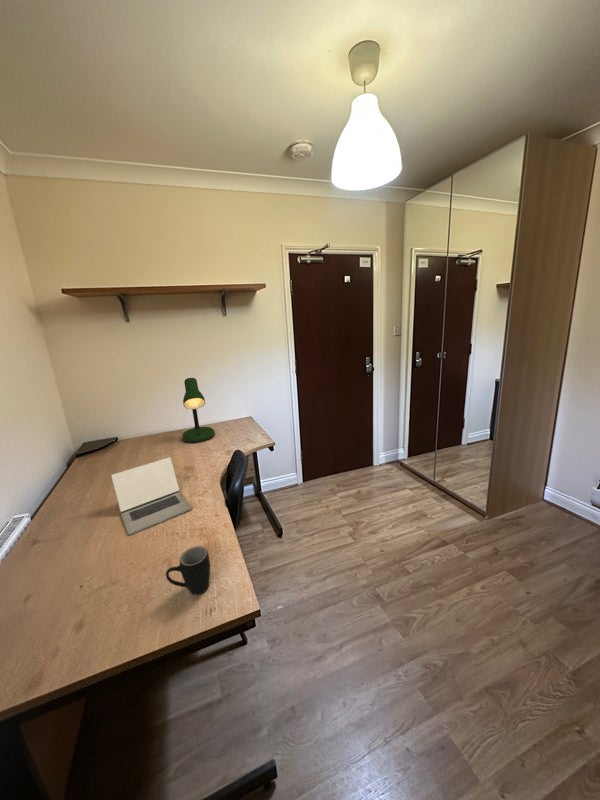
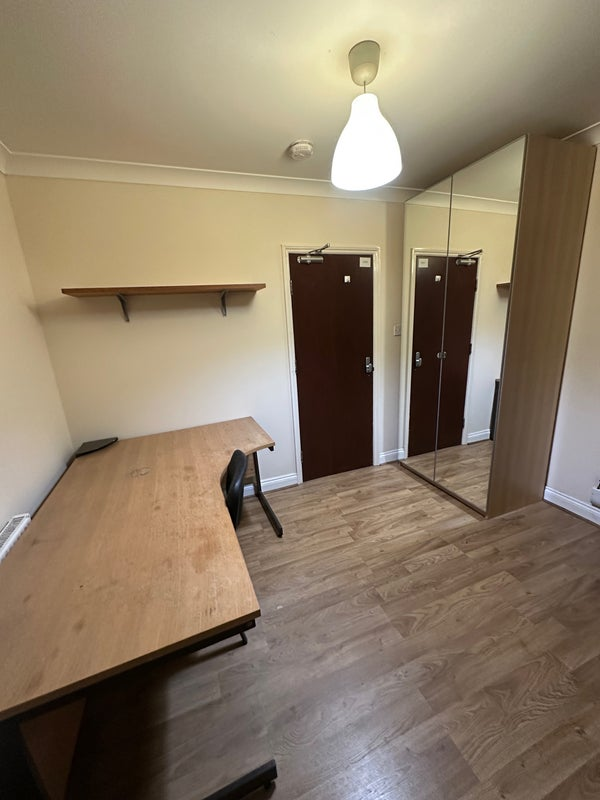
- desk lamp (194, 409)
- mug (189, 574)
- laptop (151, 492)
